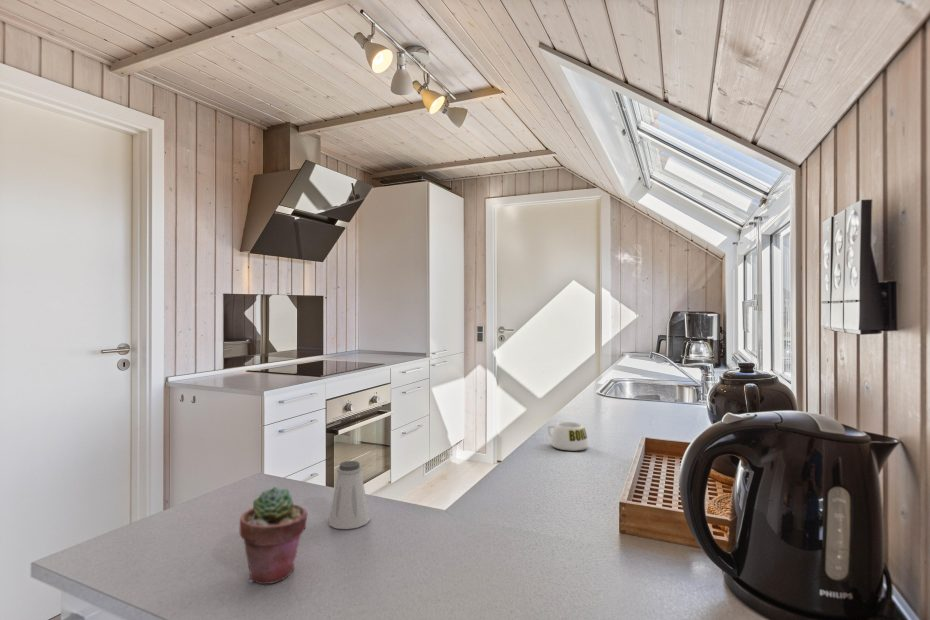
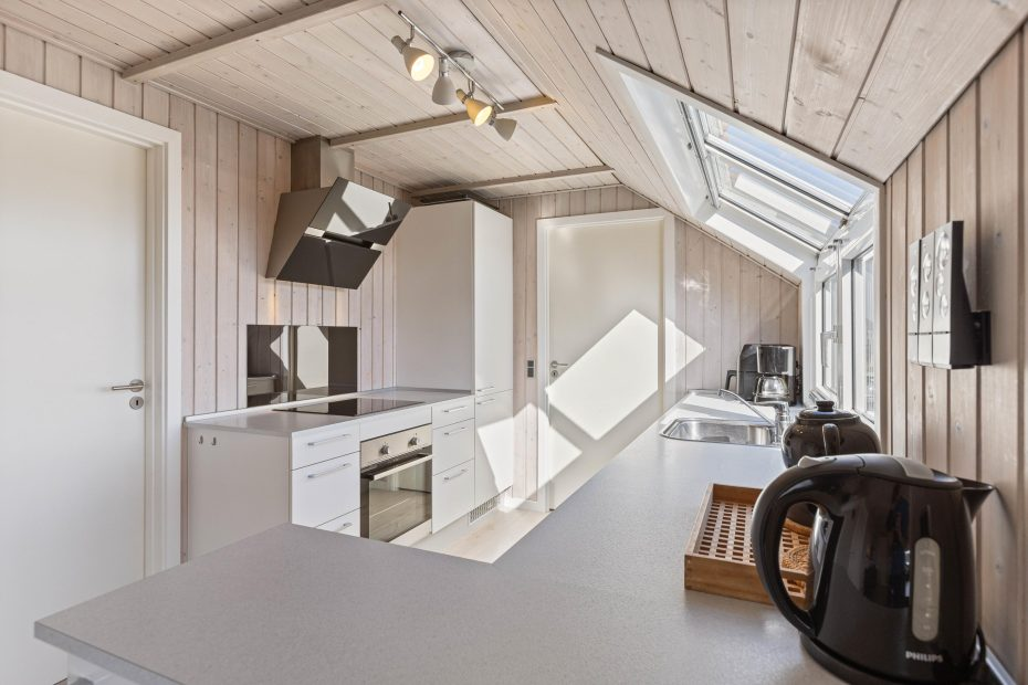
- mug (566, 434)
- potted succulent (273, 530)
- saltshaker (349, 491)
